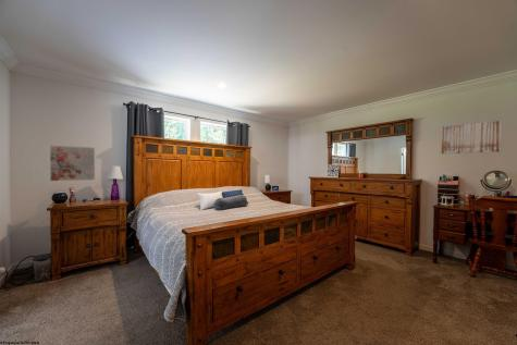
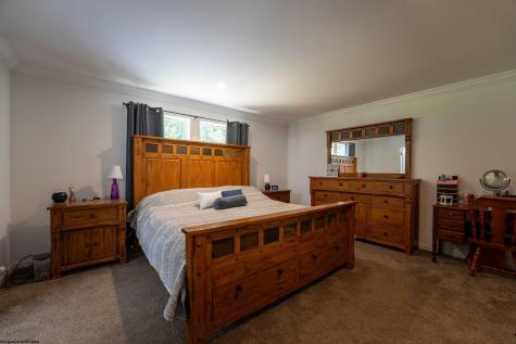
- wall art (469, 138)
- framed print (73, 163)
